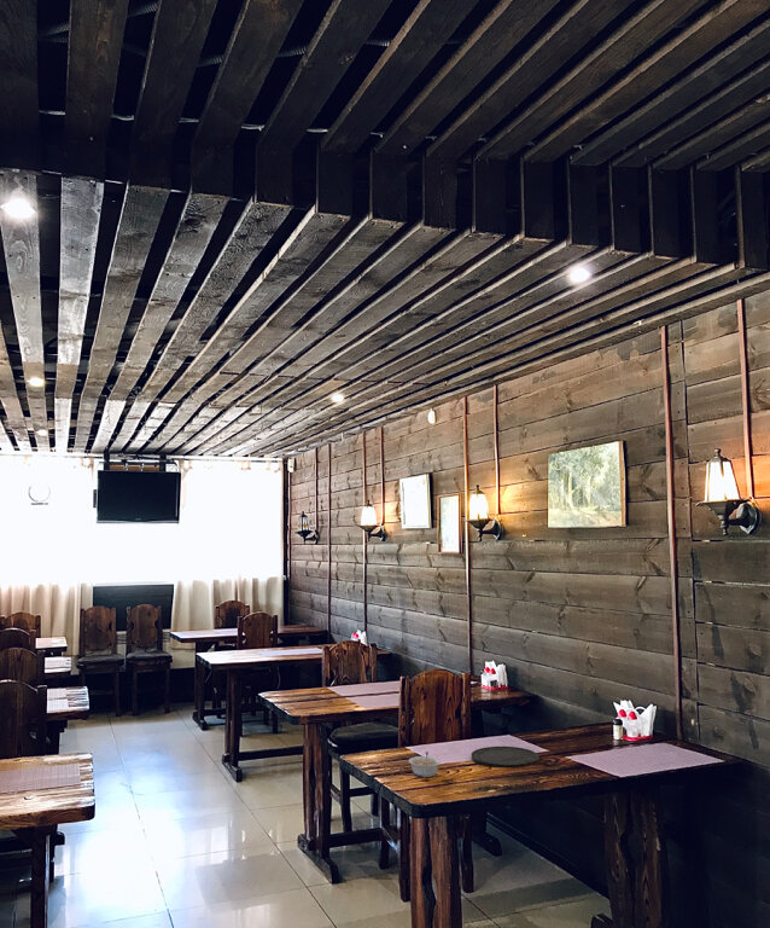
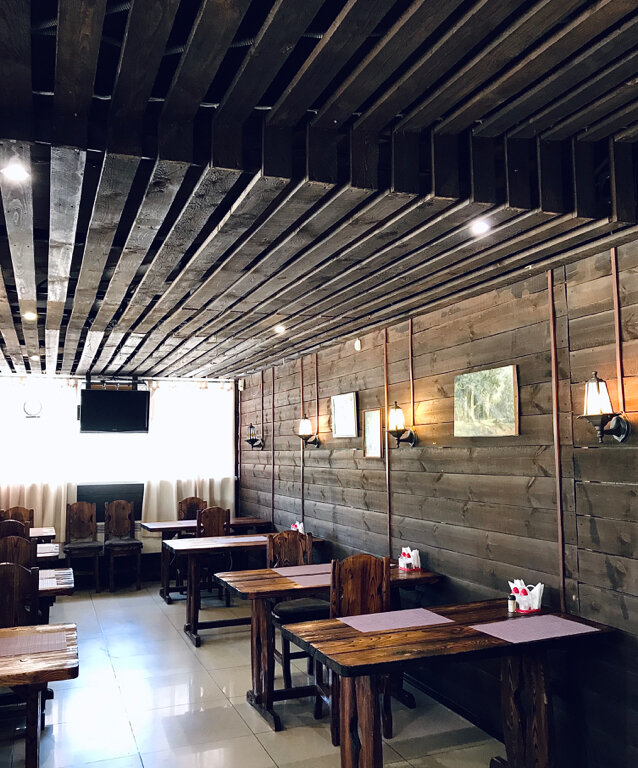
- plate (504, 756)
- legume (424, 765)
